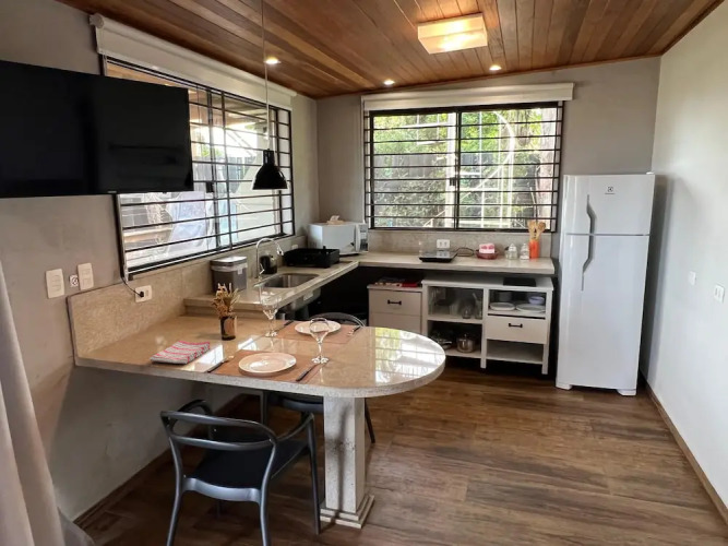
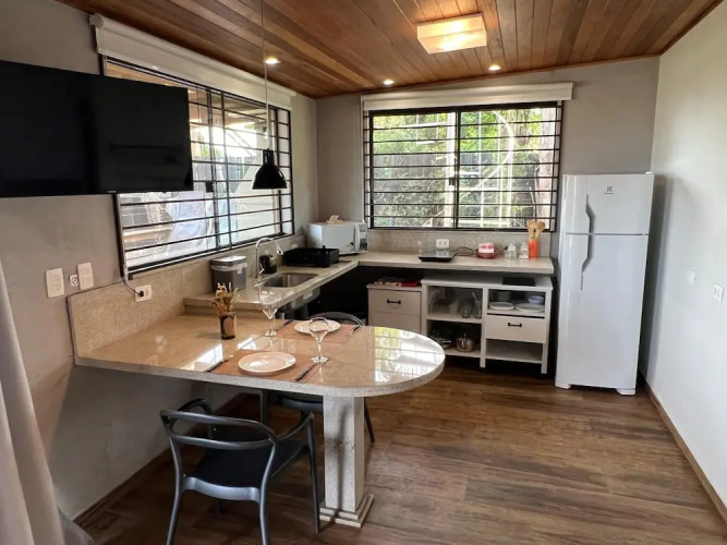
- dish towel (181, 351)
